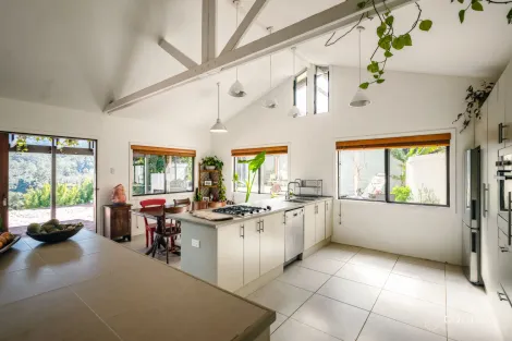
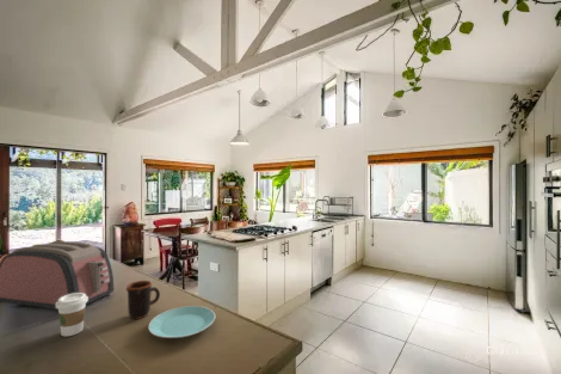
+ plate (183, 323)
+ coffee cup (72, 314)
+ toaster (58, 271)
+ mug (143, 298)
